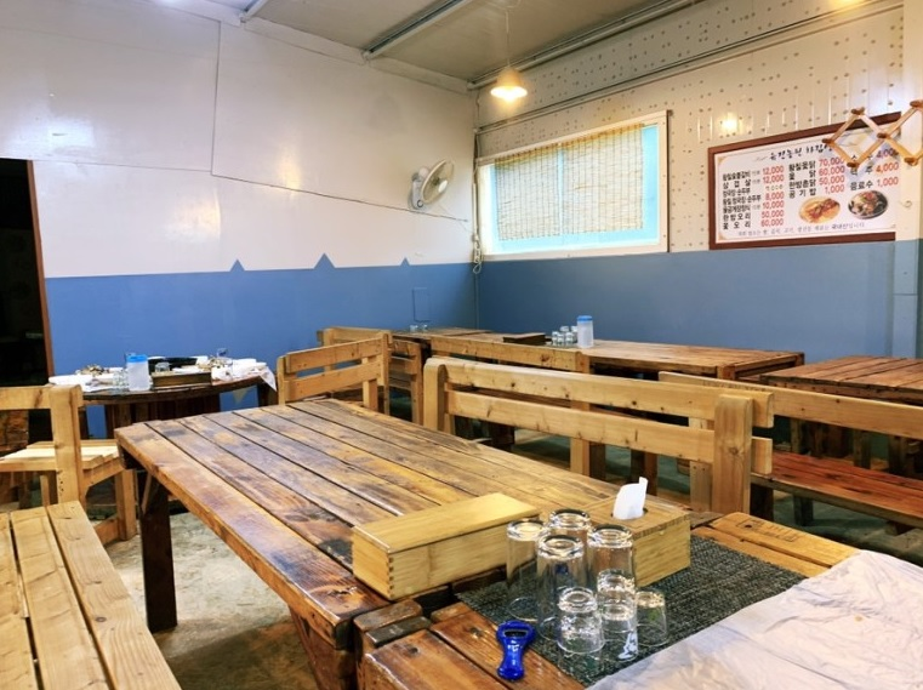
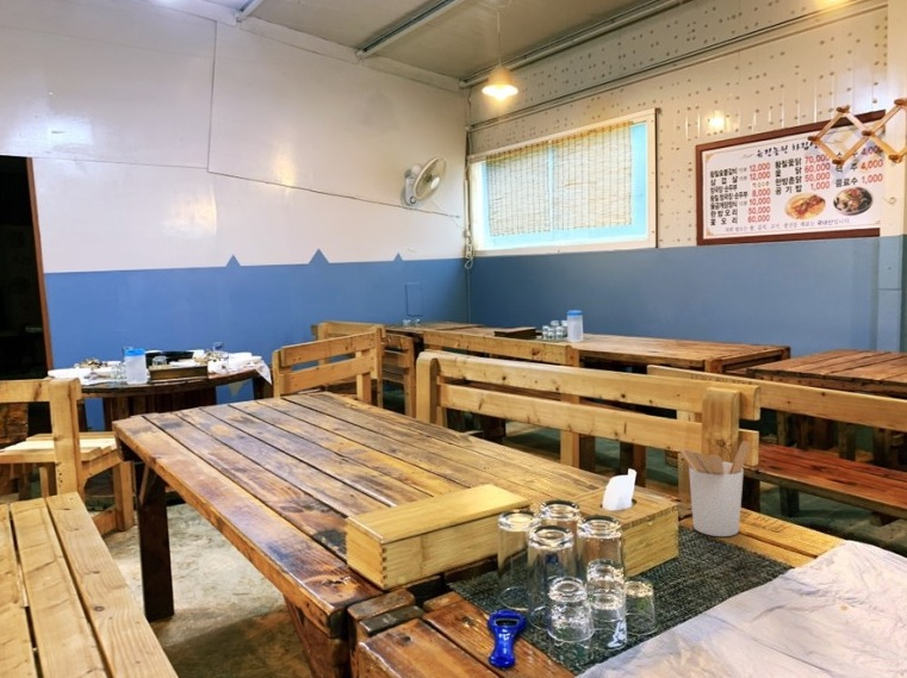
+ utensil holder (712, 486)
